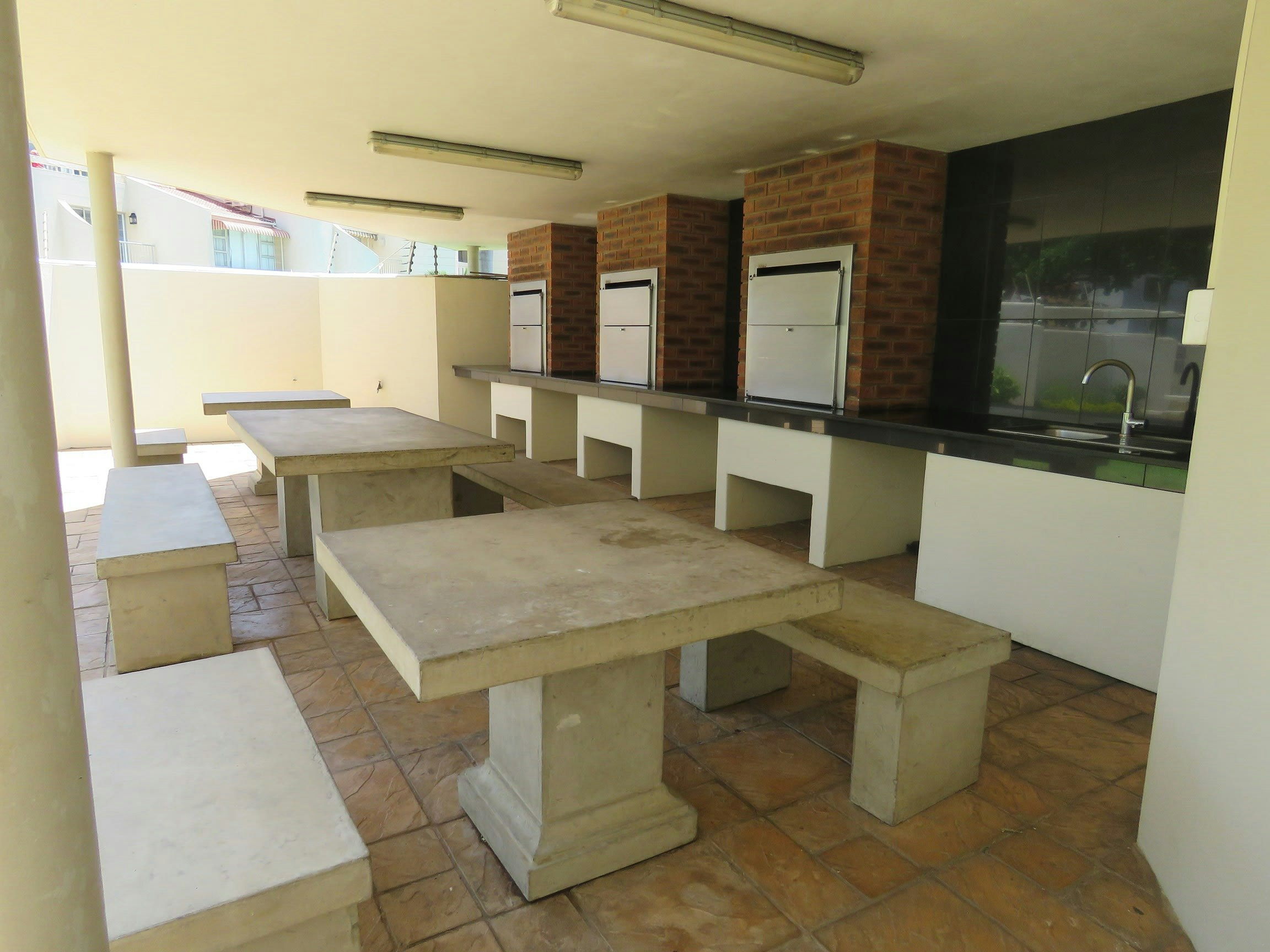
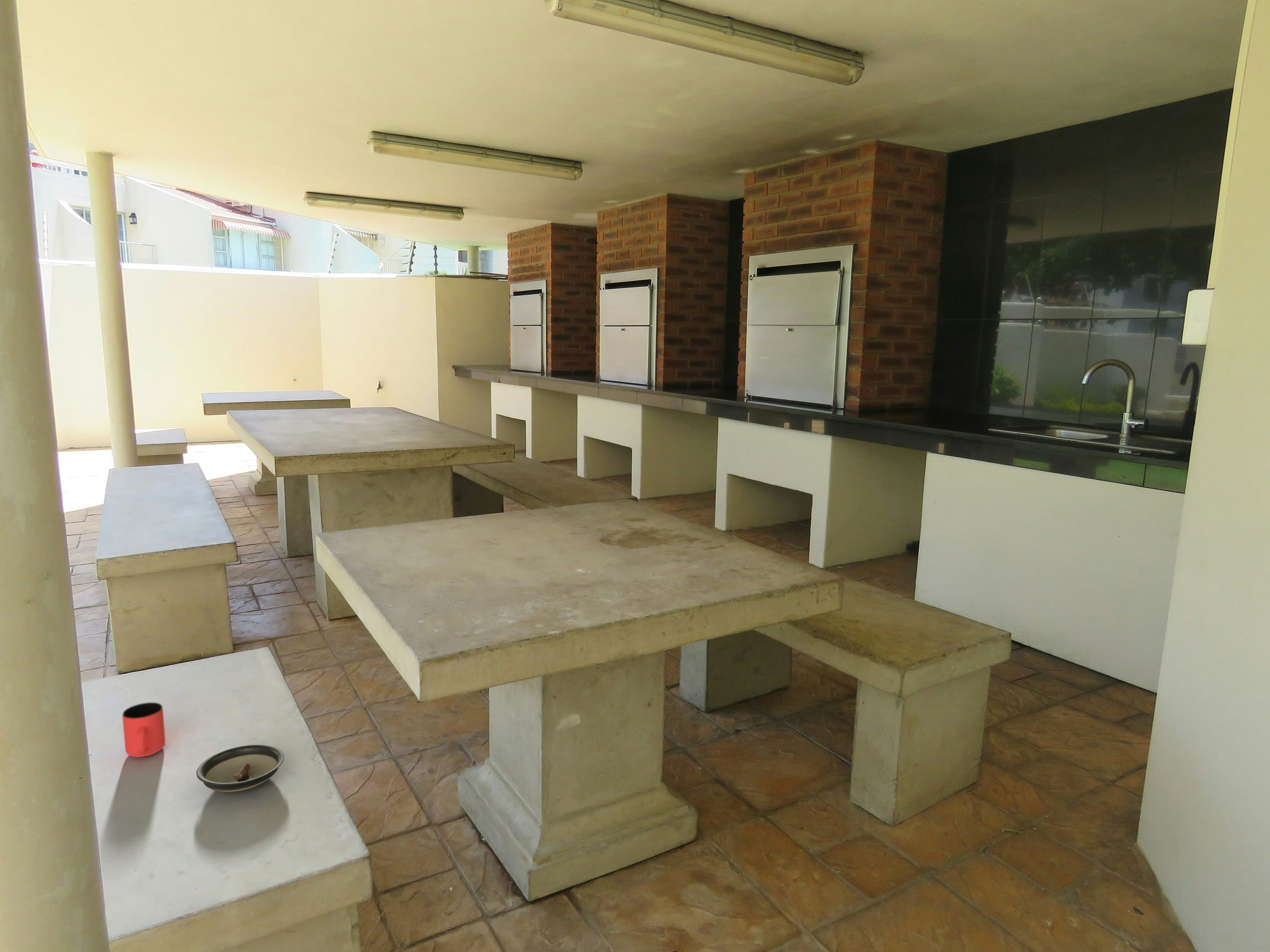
+ cup (143, 733)
+ saucer (241, 772)
